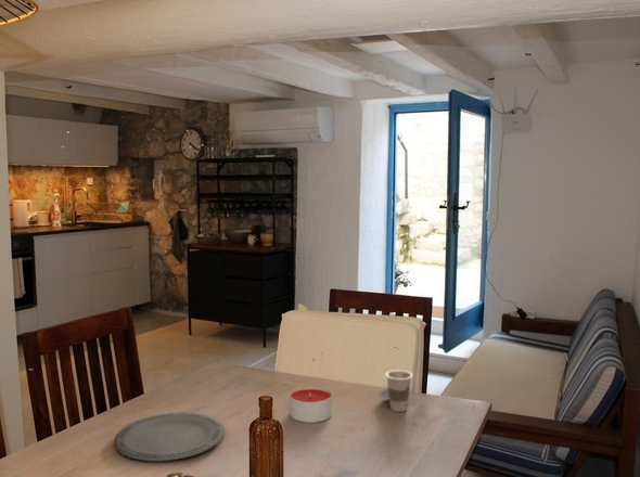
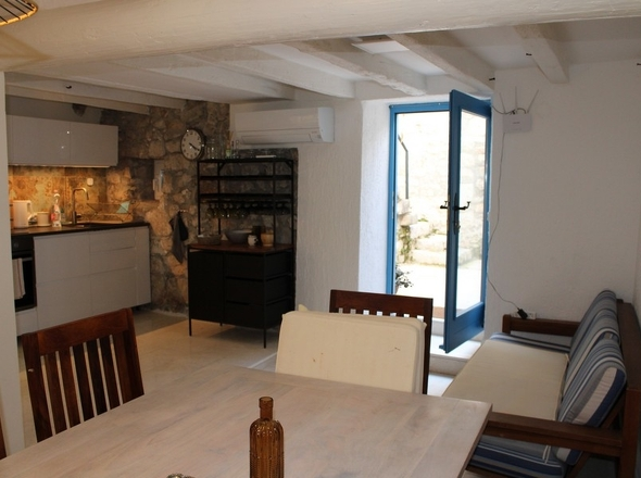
- candle (310, 403)
- plate (170, 436)
- cup (395, 388)
